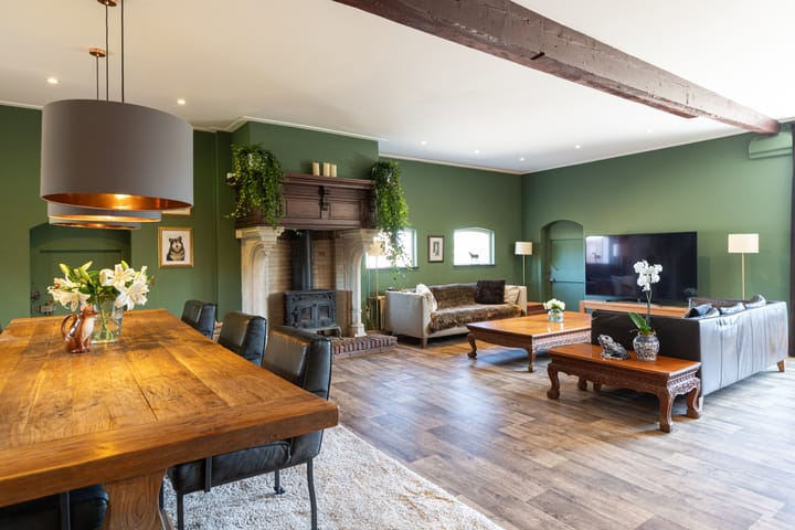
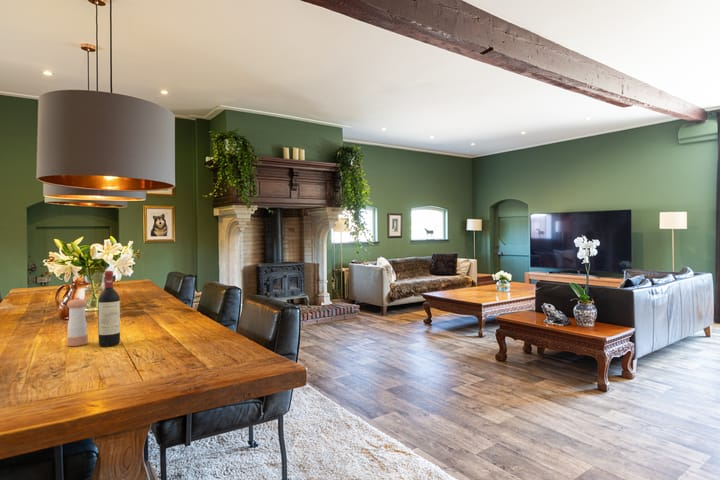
+ pepper shaker (77, 320)
+ wine bottle (109, 307)
